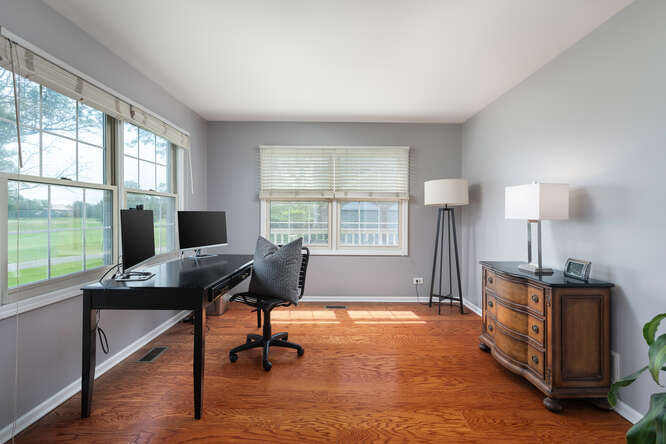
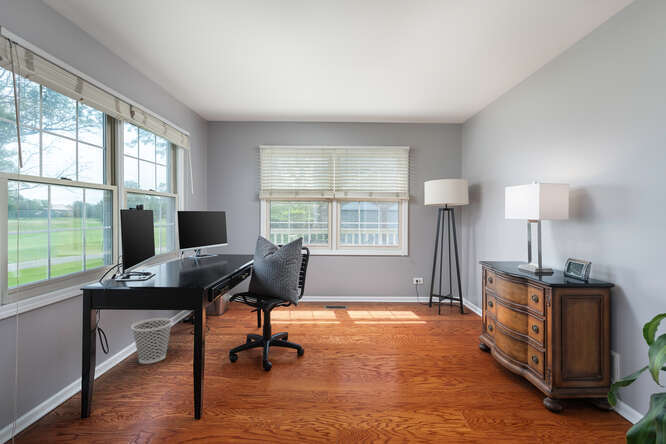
+ wastebasket (152, 340)
